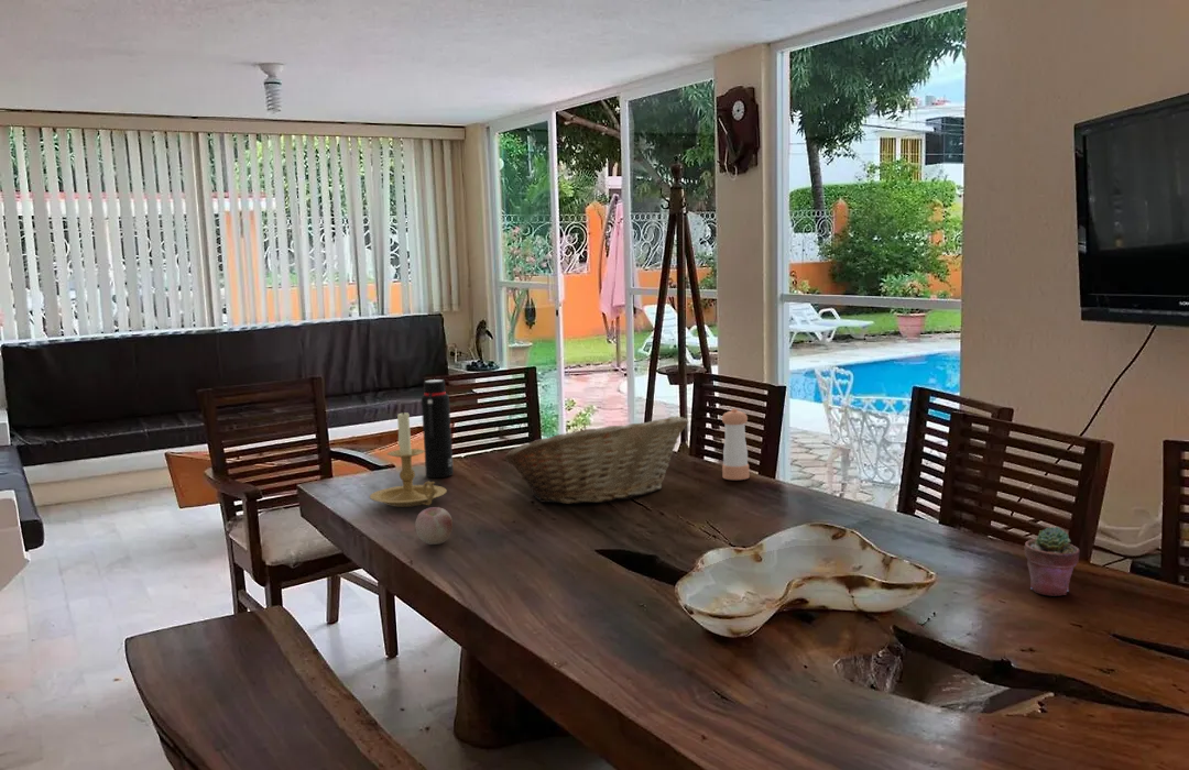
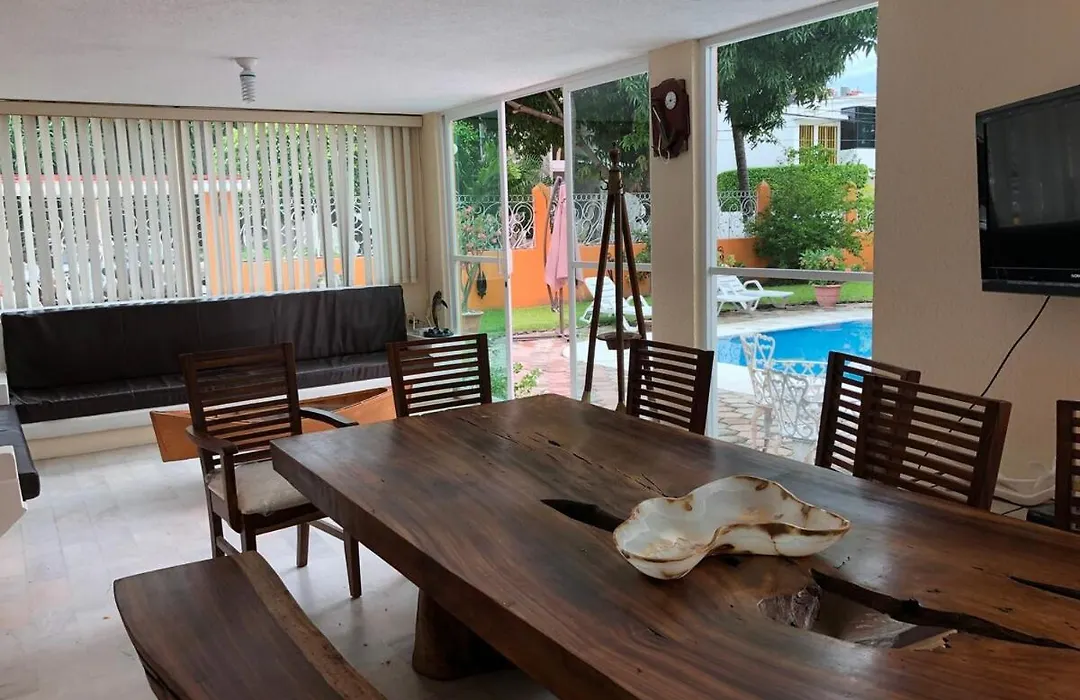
- water bottle (435, 428)
- fruit basket (599, 453)
- apple (434, 526)
- candle holder (405, 455)
- pepper shaker (734, 442)
- potted succulent (1051, 559)
